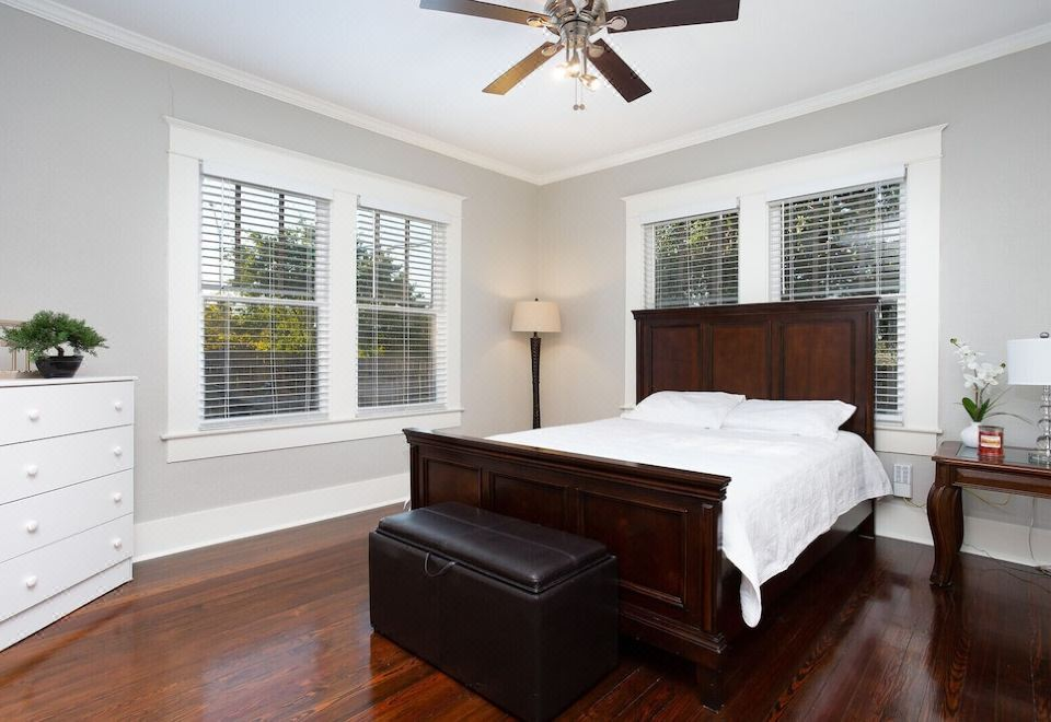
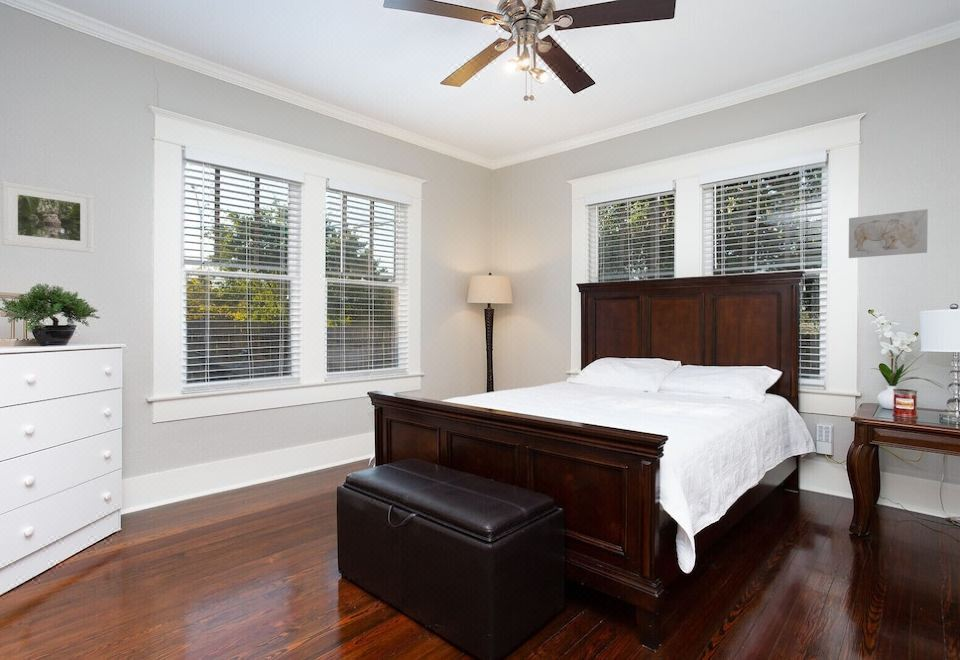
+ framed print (49, 218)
+ wall art (886, 234)
